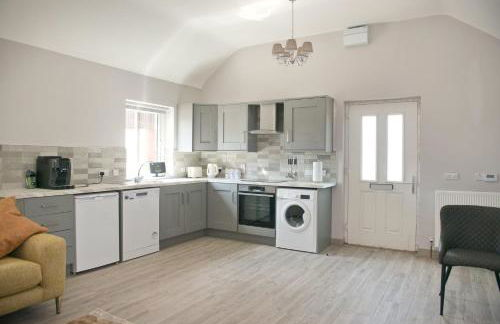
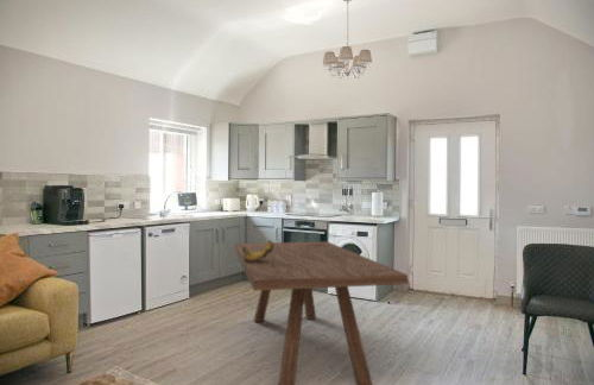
+ banana bunch (260, 253)
+ dining table (301, 301)
